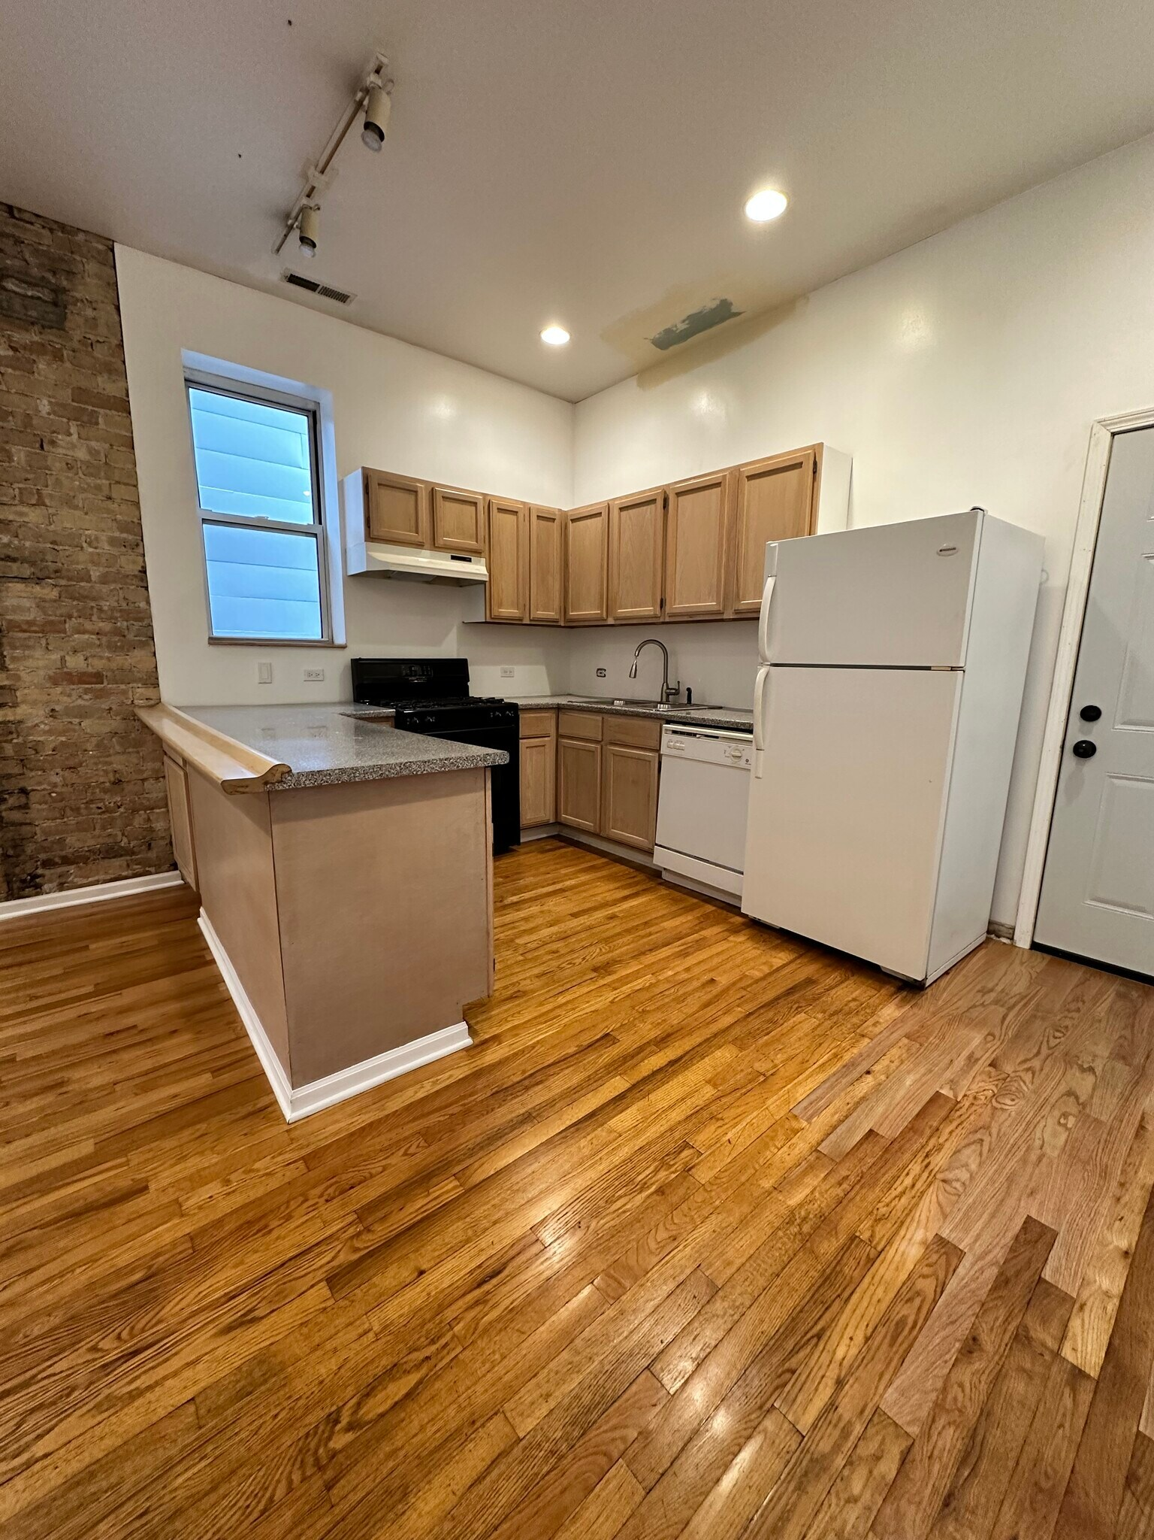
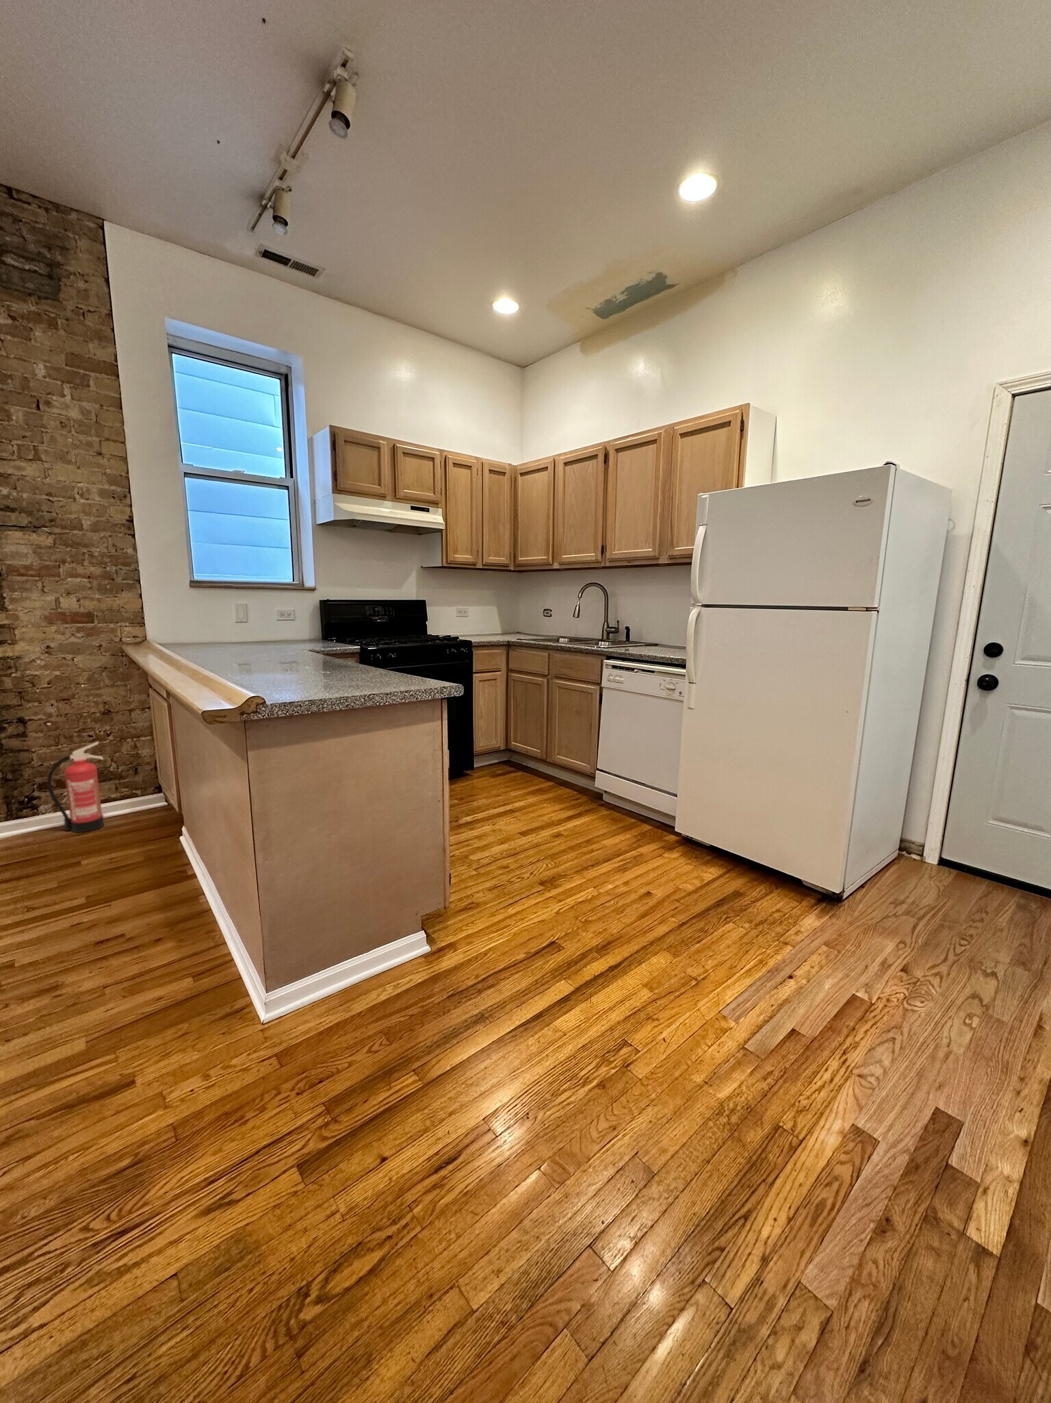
+ fire extinguisher (77, 787)
